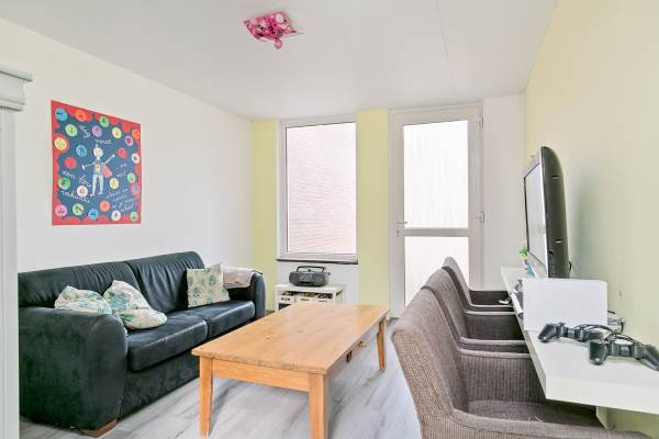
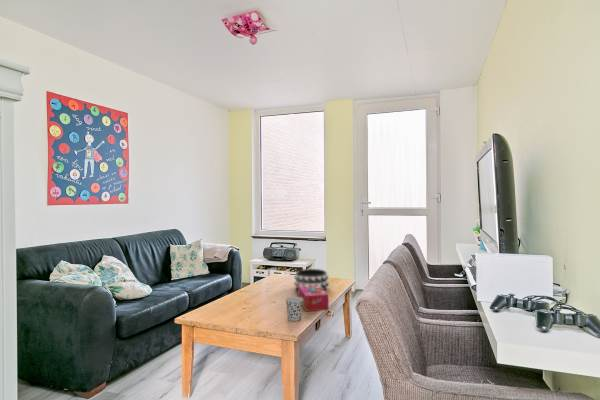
+ decorative bowl (311, 280)
+ tissue box (312, 297)
+ cup (294, 309)
